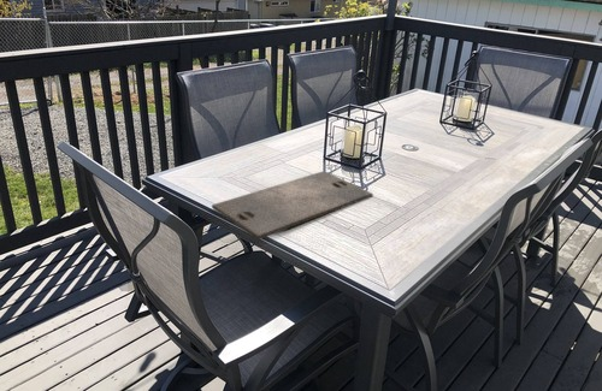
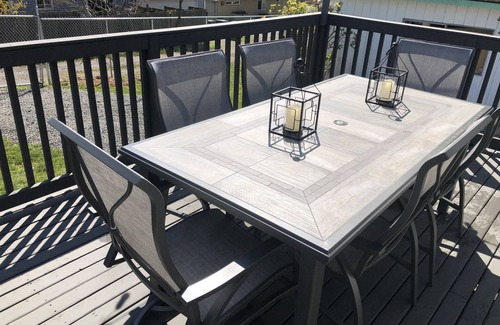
- cutting board (295, 200)
